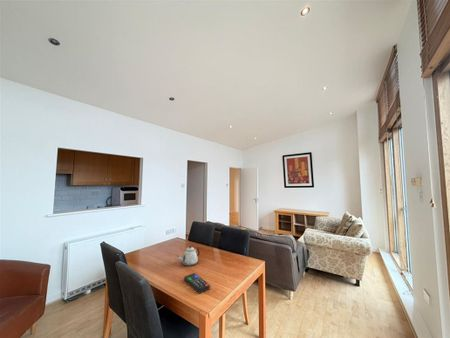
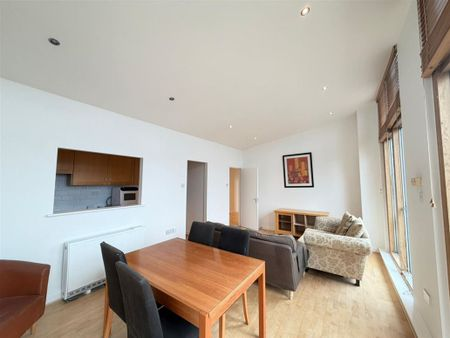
- teapot (188, 255)
- remote control (196, 282)
